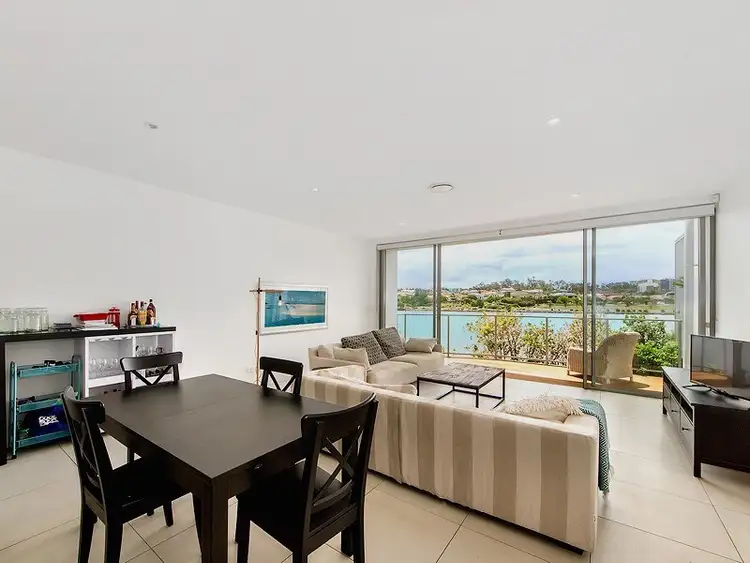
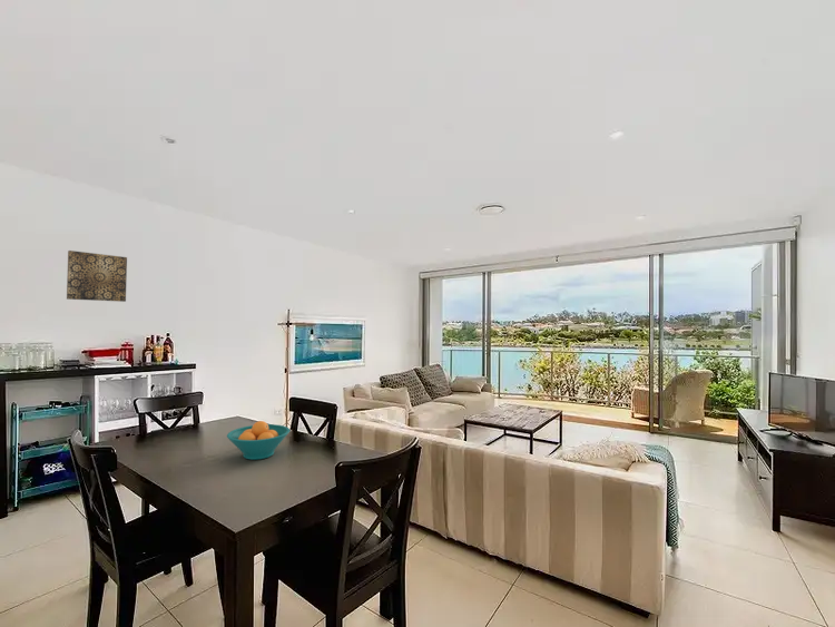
+ fruit bowl (258, 438)
+ wall art (98, 276)
